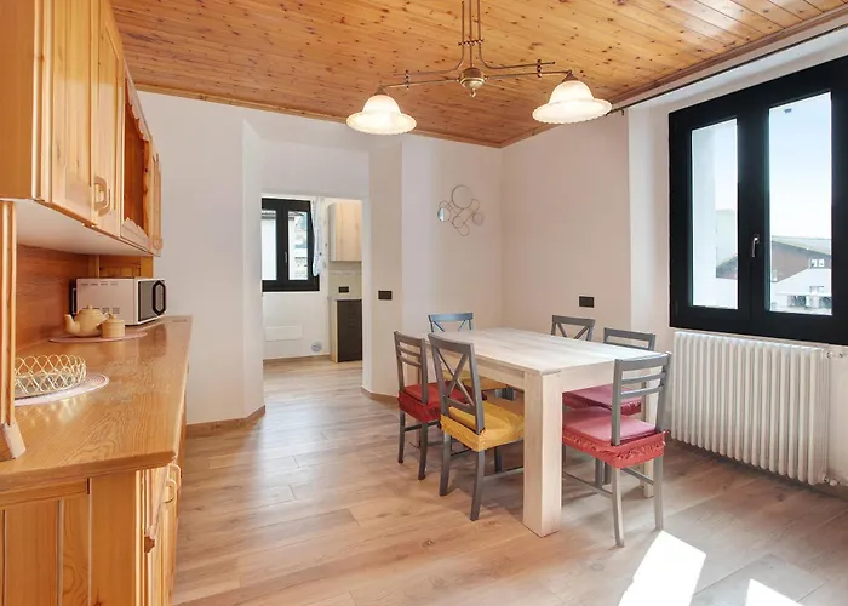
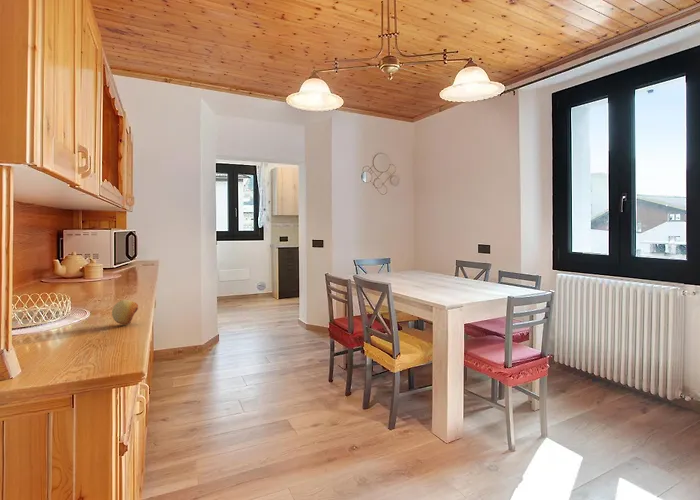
+ fruit (125, 312)
